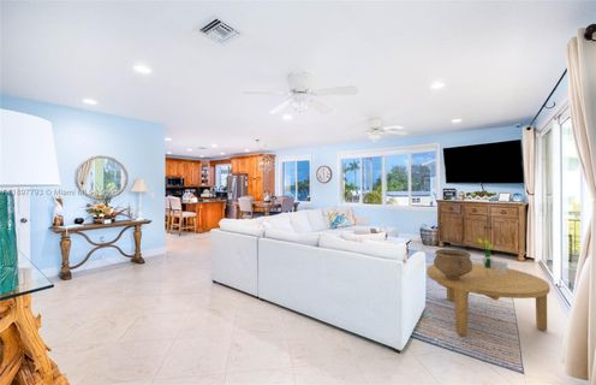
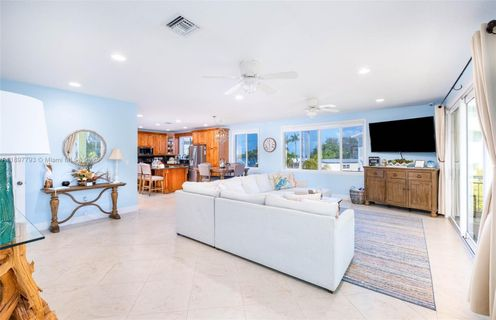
- bouquet (490, 257)
- coffee table (482, 294)
- ceramic pot (452, 265)
